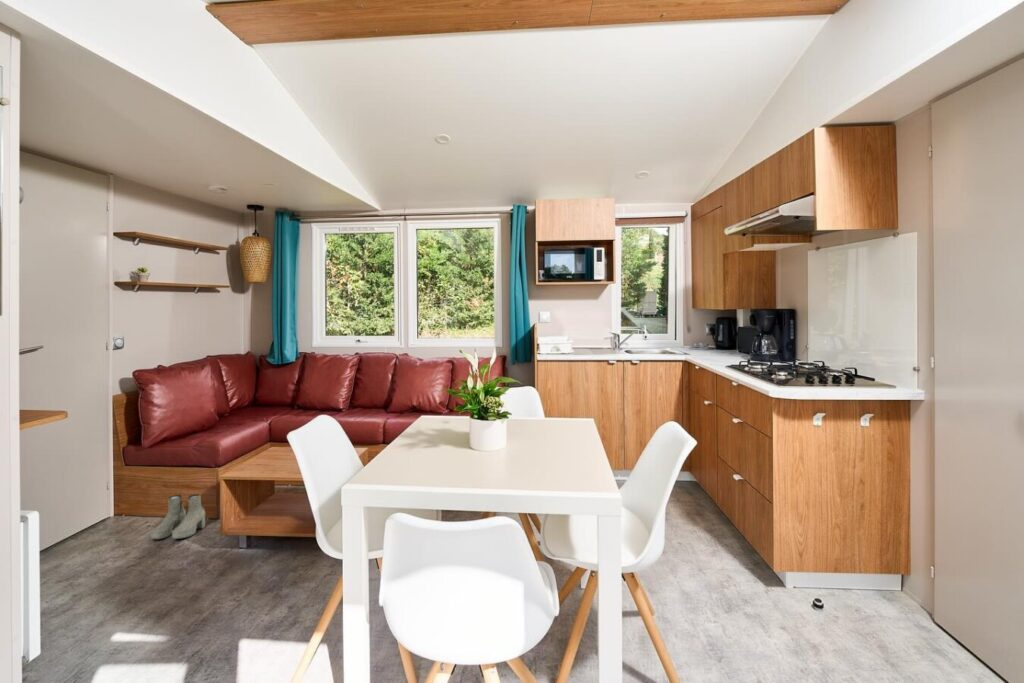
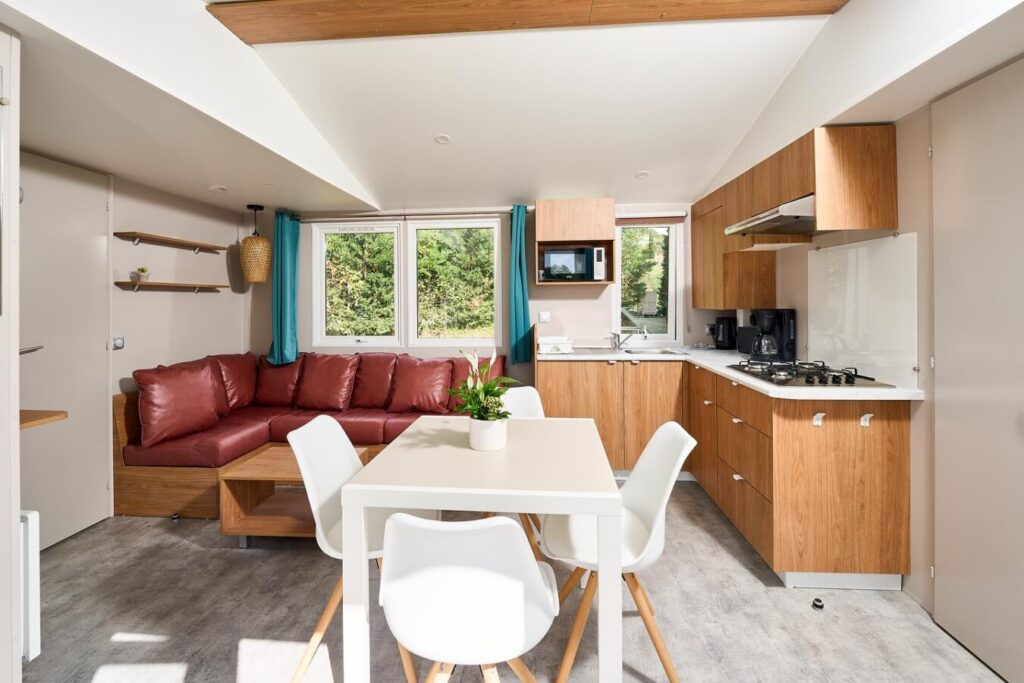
- boots (179, 515)
